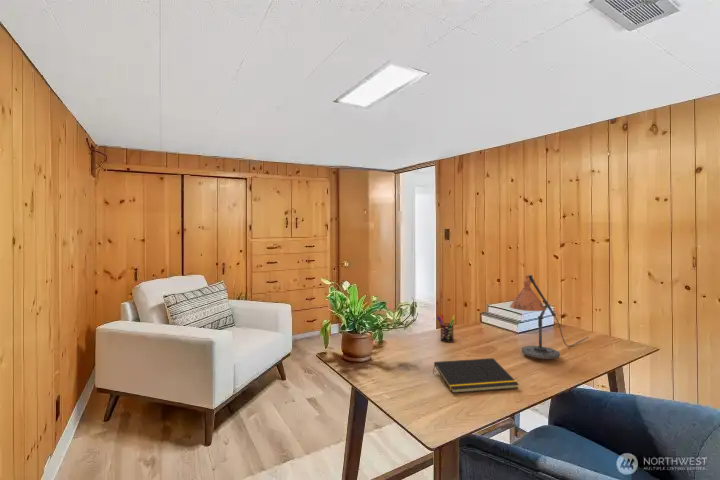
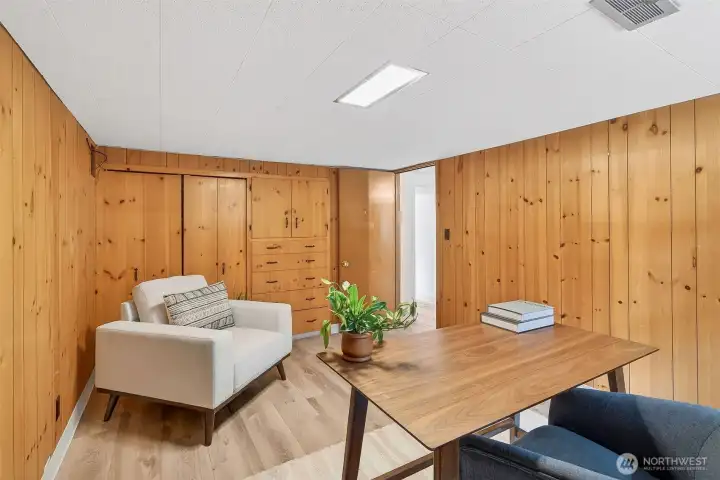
- notepad (474, 374)
- pen holder (447, 326)
- desk lamp (554, 313)
